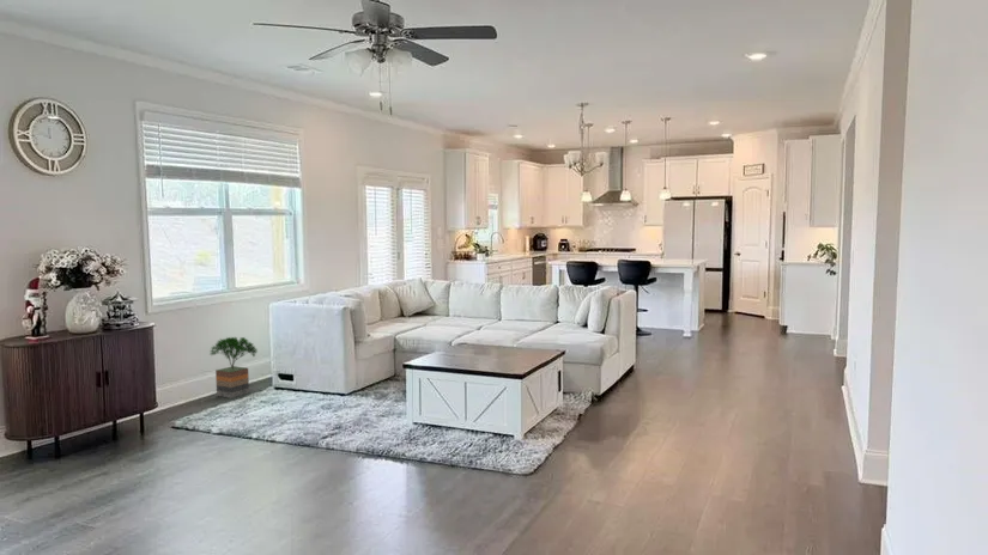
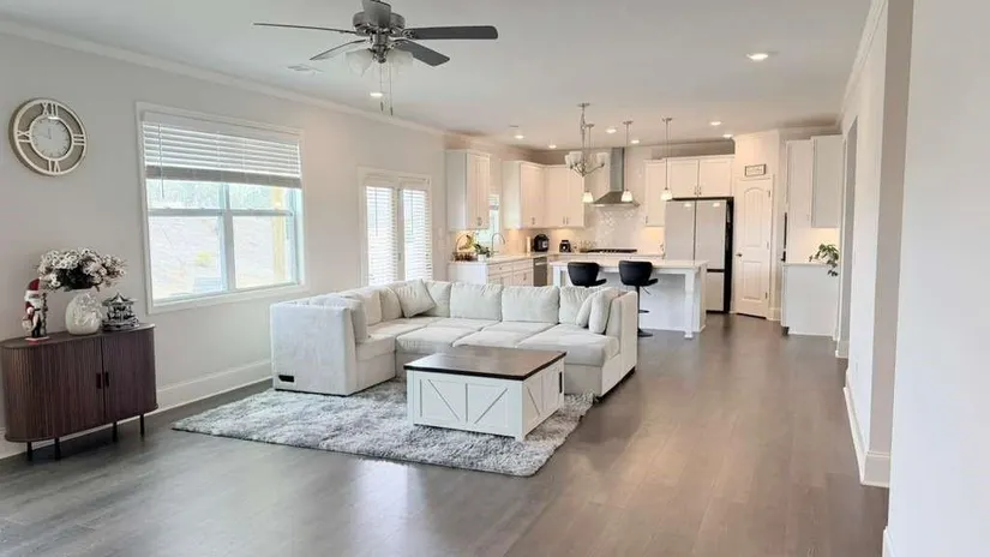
- potted tree (232, 365)
